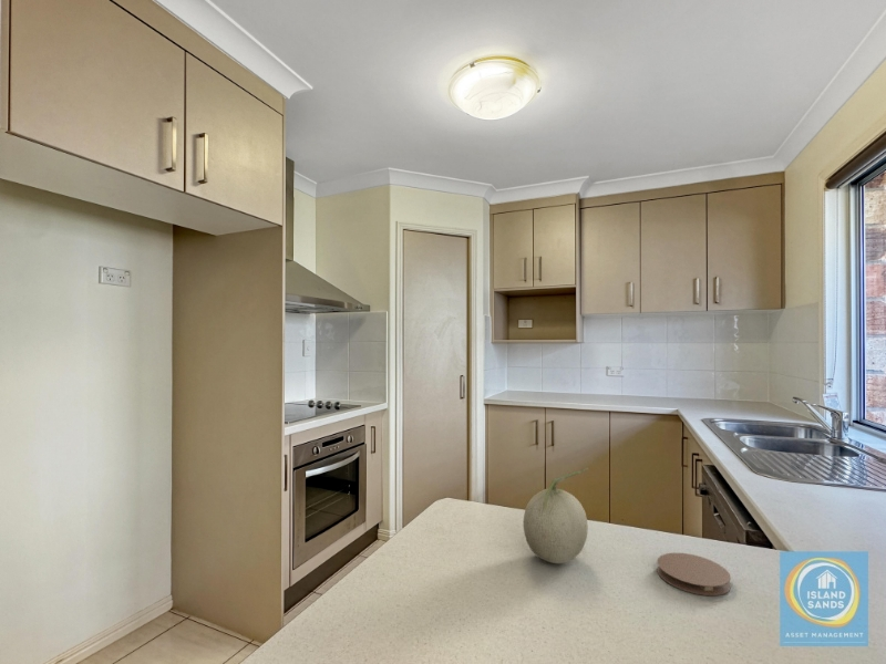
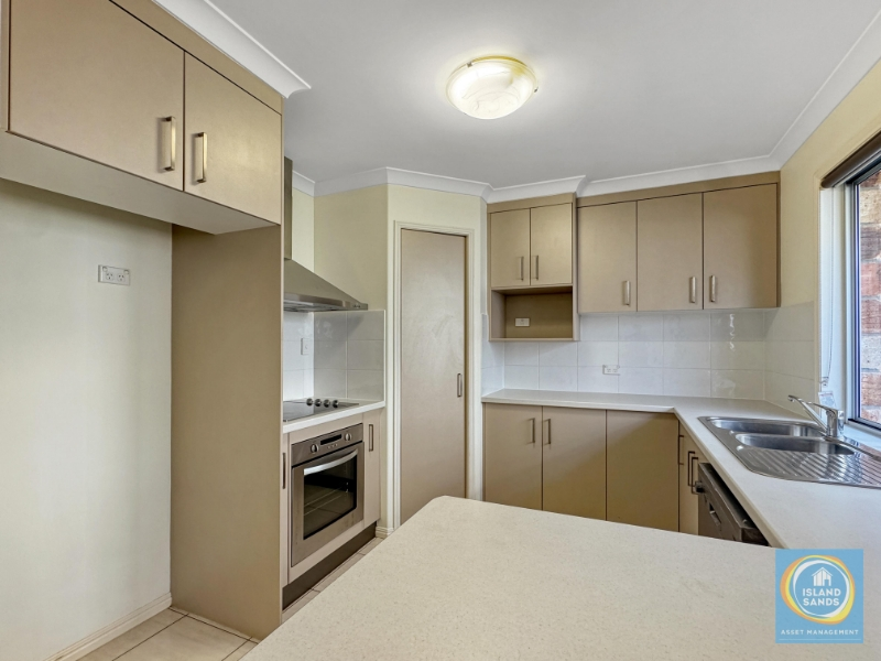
- fruit (554, 515)
- coaster (692, 572)
